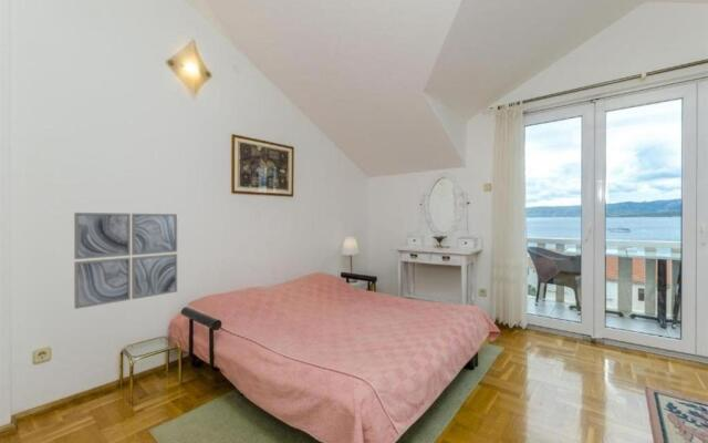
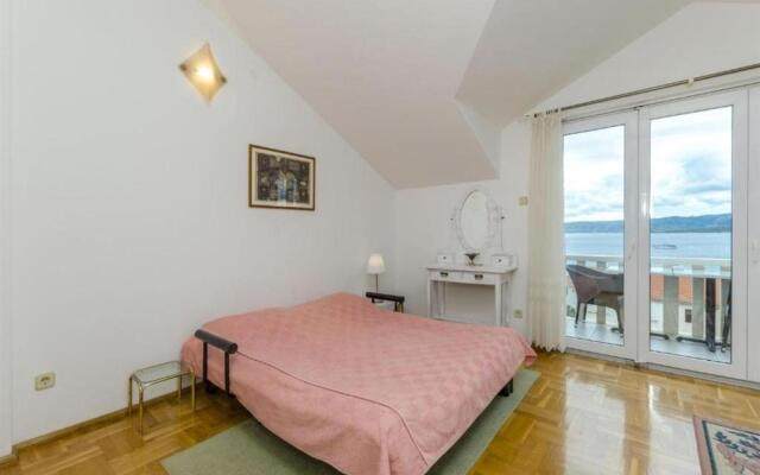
- wall art (129, 255)
